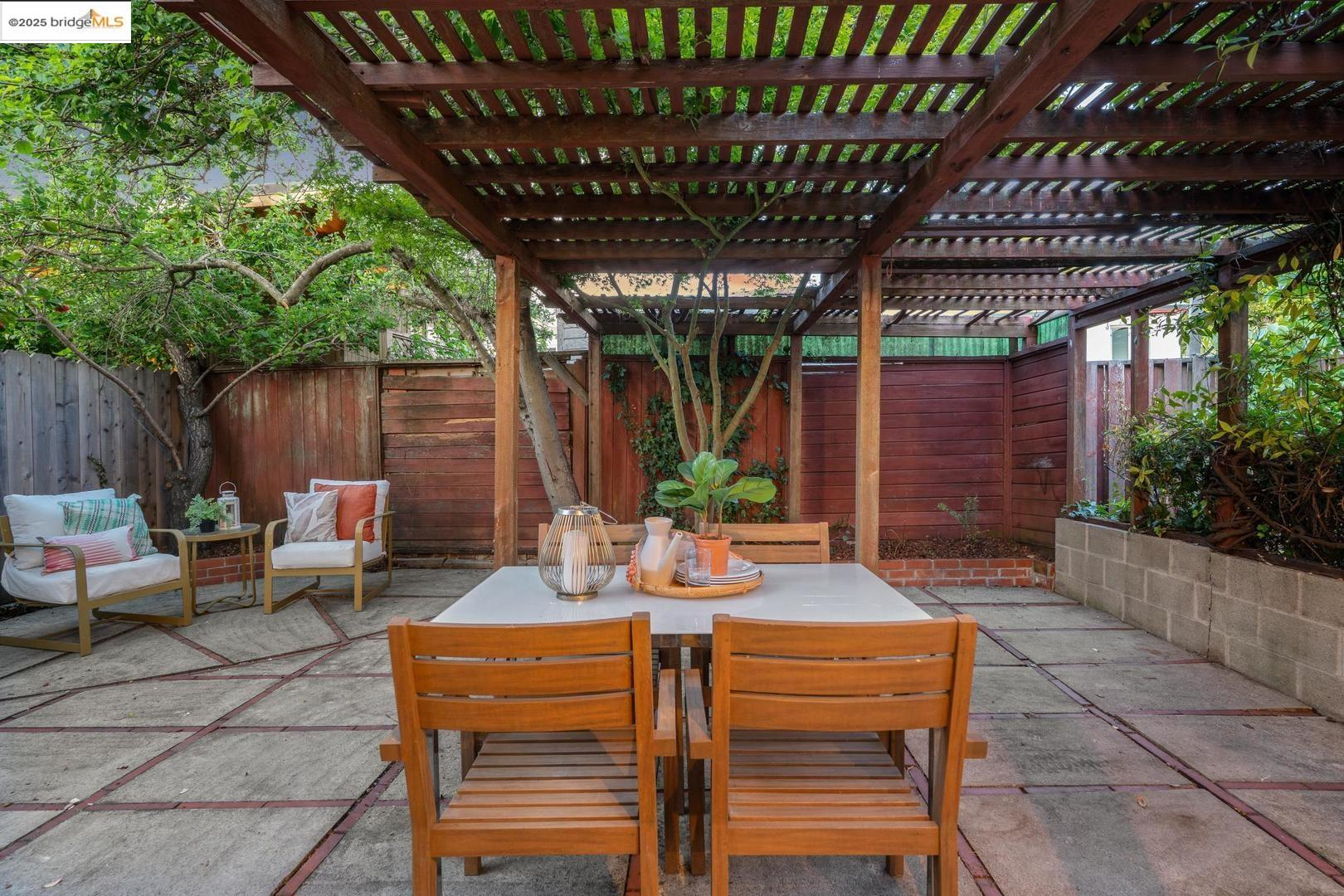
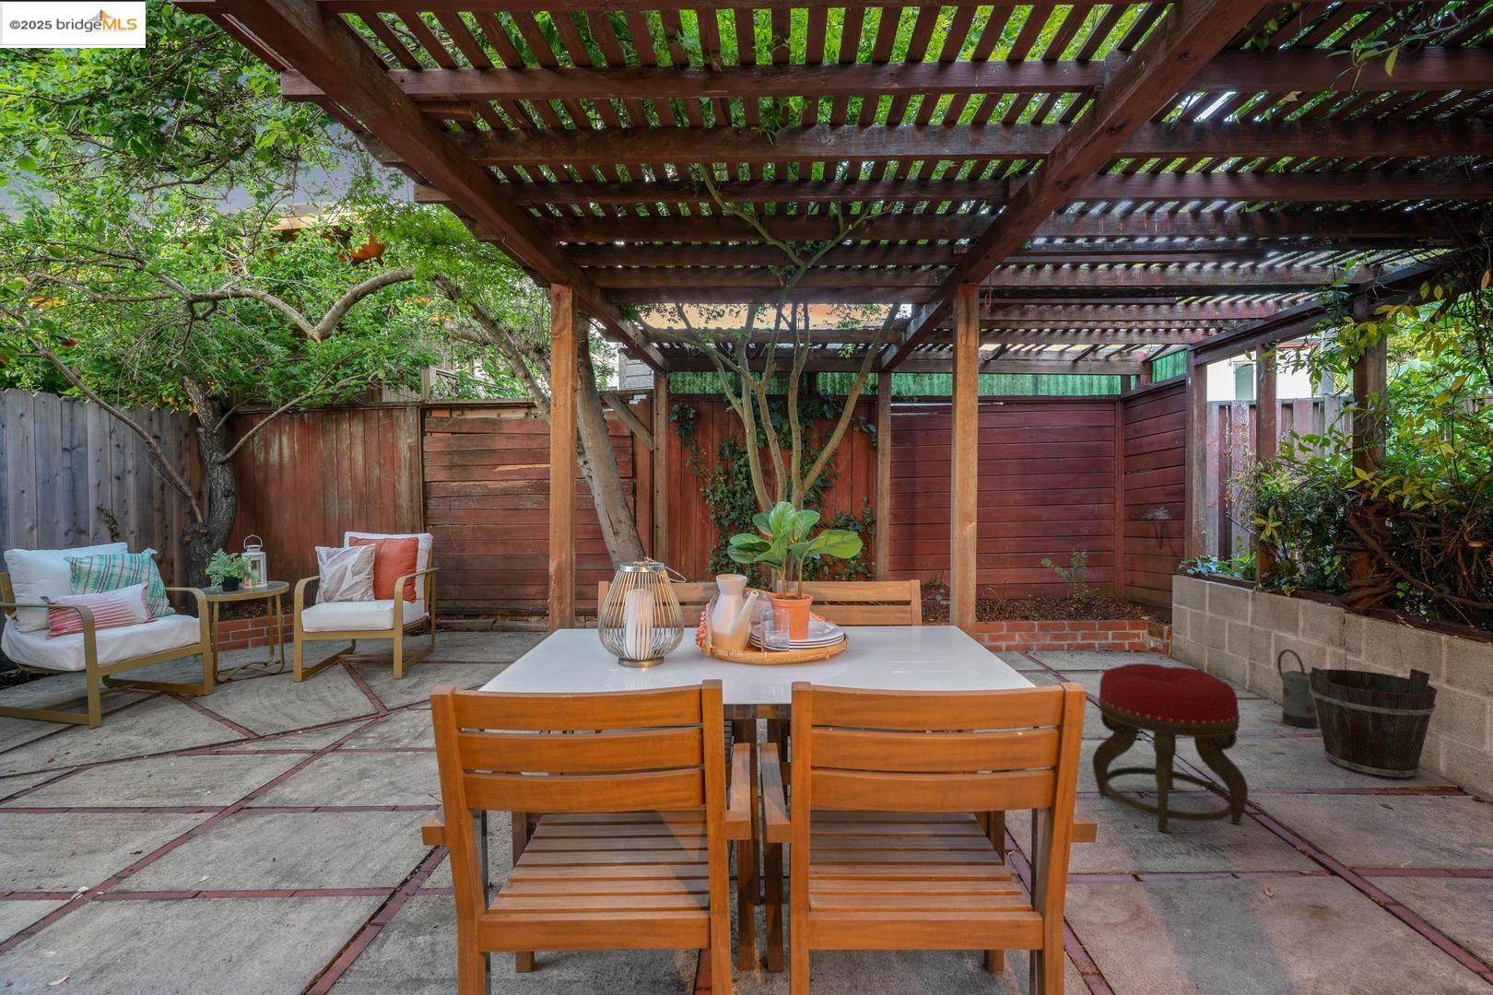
+ bucket (1370, 718)
+ stool (1165, 740)
+ watering can (1300, 687)
